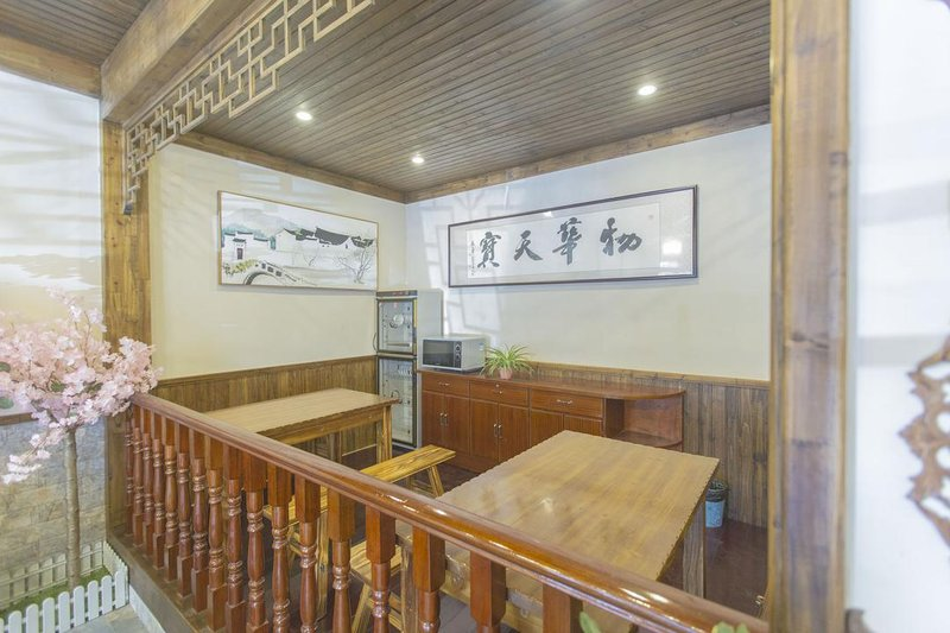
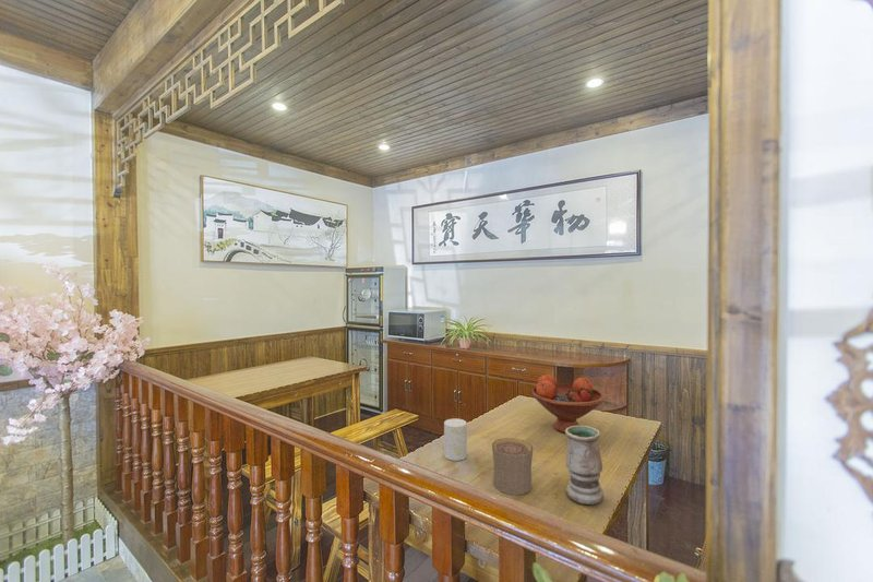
+ cup (455, 439)
+ fruit bowl (566, 403)
+ vase (584, 463)
+ cup (512, 465)
